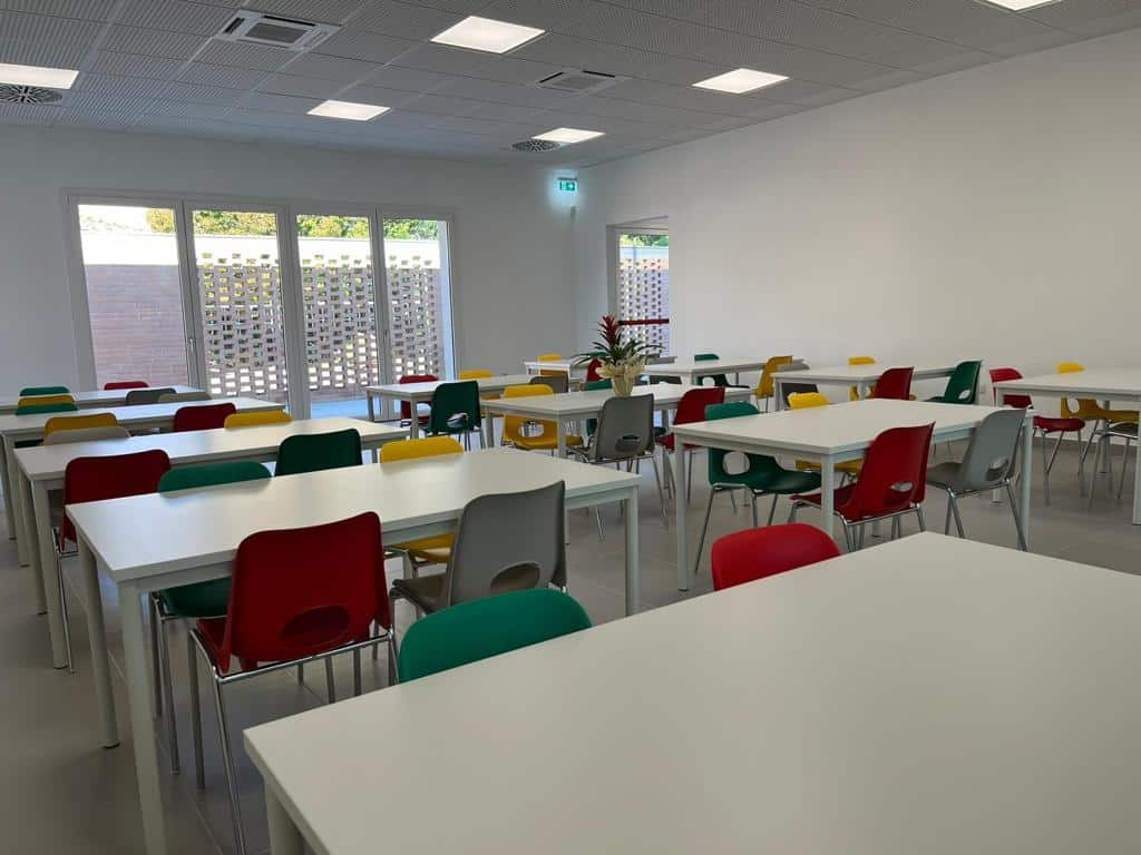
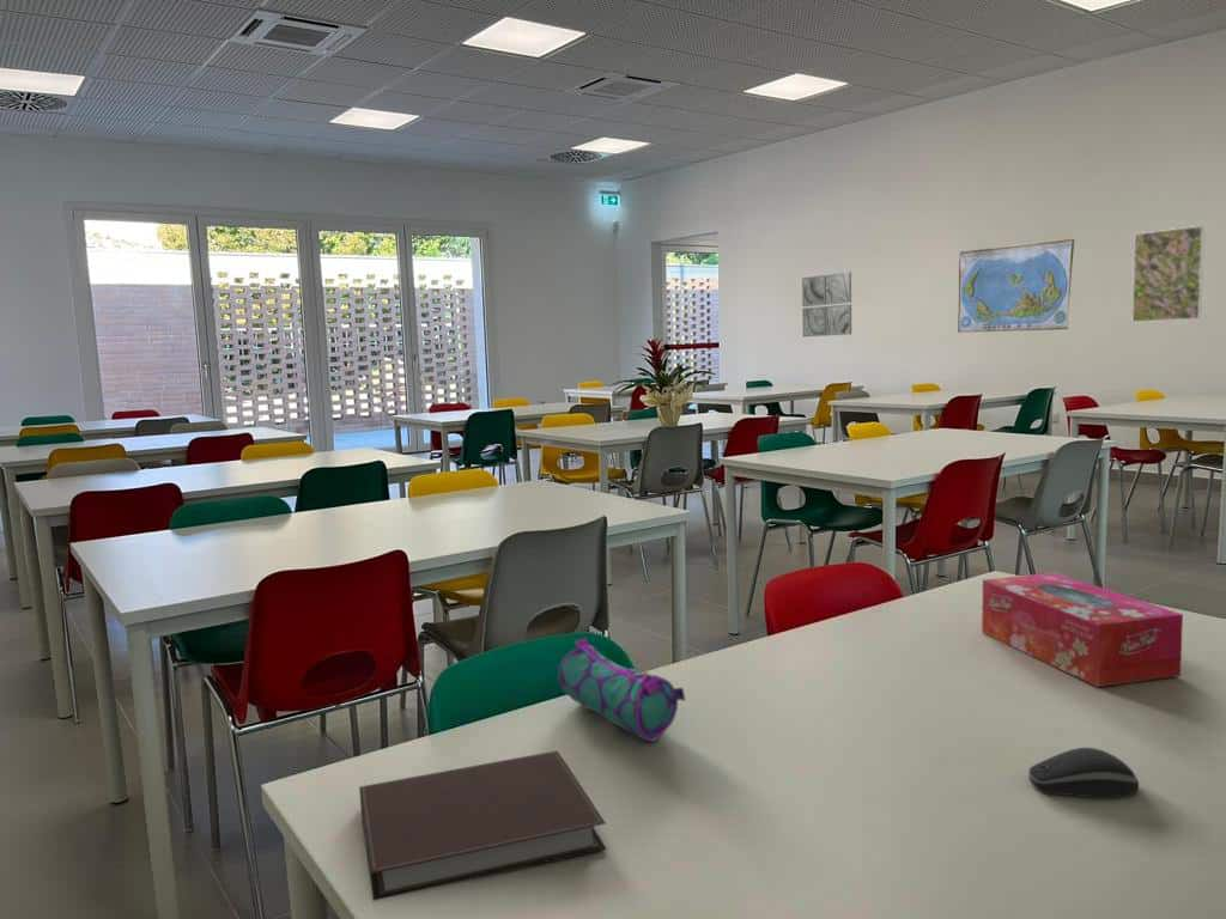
+ computer mouse (1082, 768)
+ tissue box (1074, 623)
+ wall art (826, 304)
+ pencil case (617, 688)
+ world map (1012, 288)
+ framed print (1166, 275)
+ notebook (475, 814)
